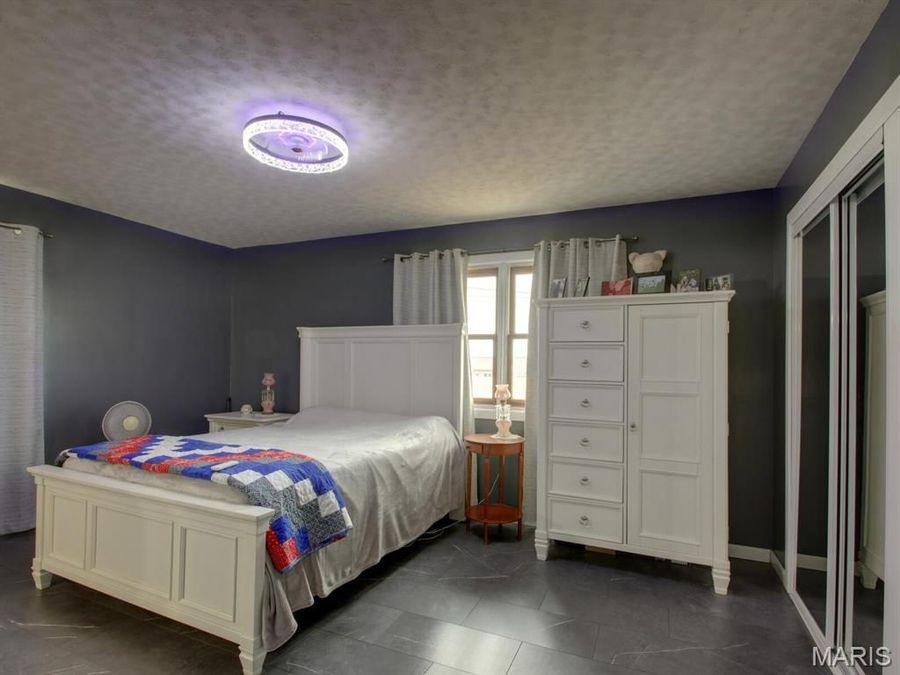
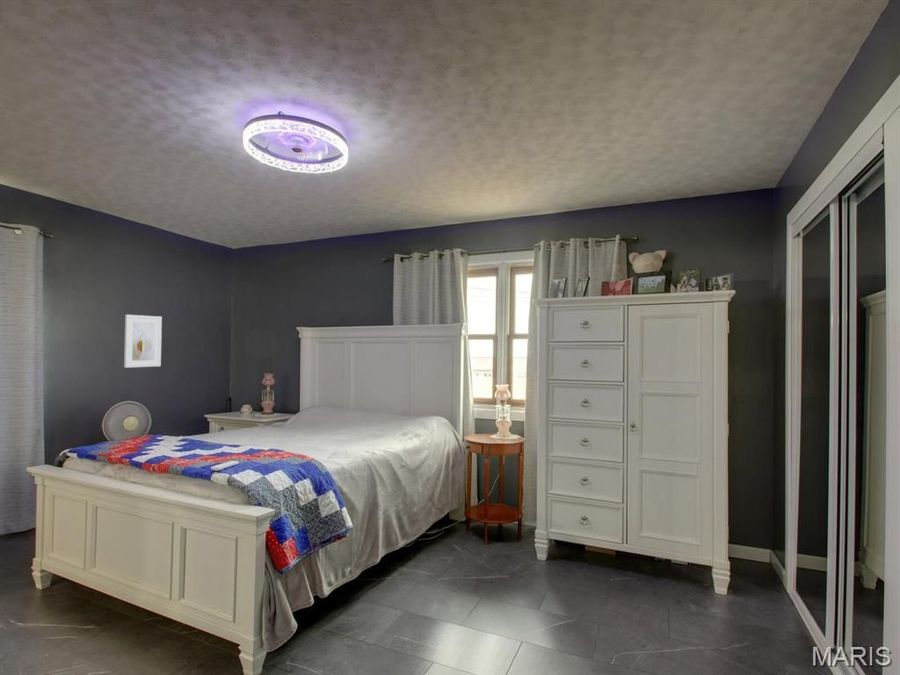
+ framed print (143, 341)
